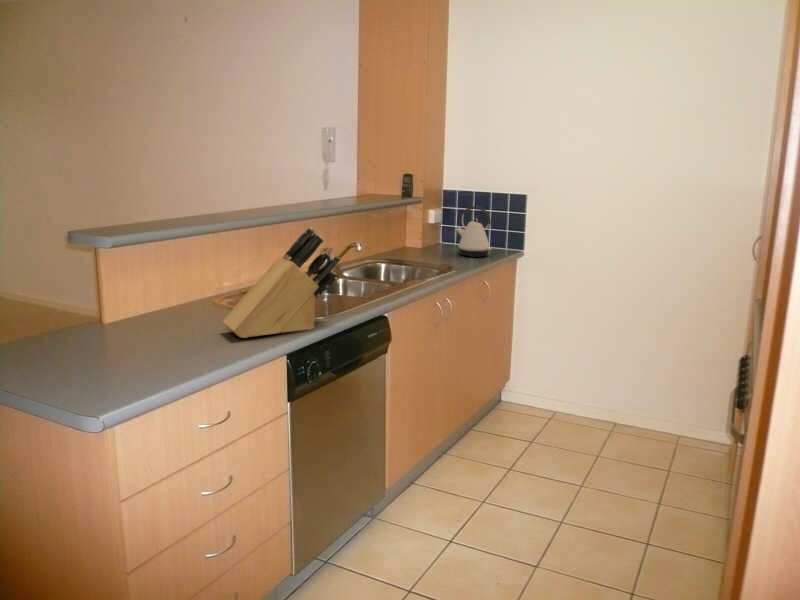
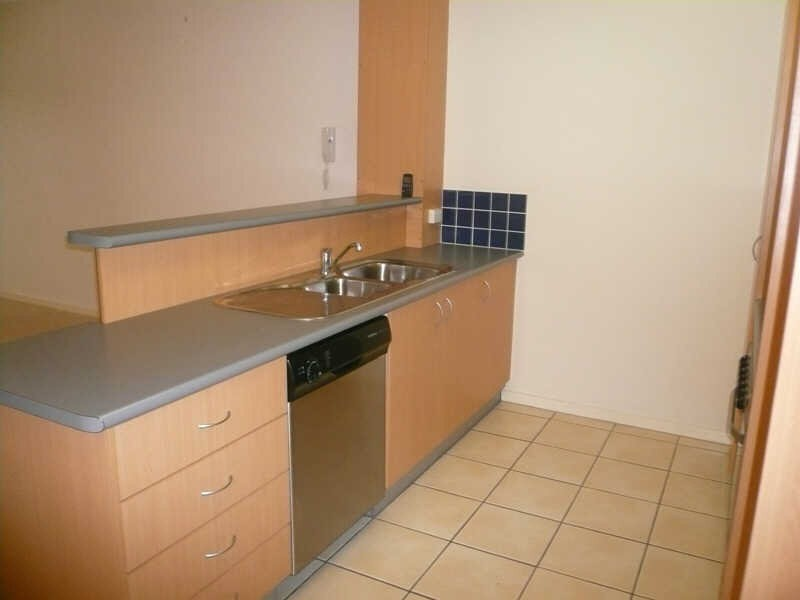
- knife block (282, 280)
- kettle (473, 230)
